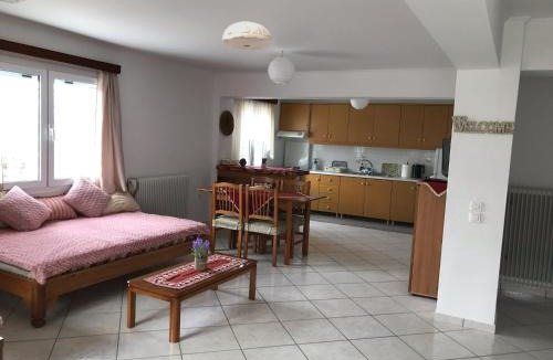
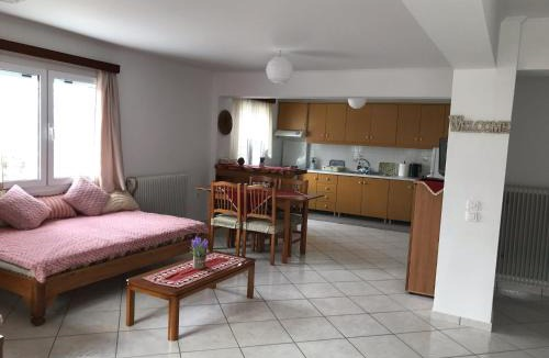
- ceiling light (247, 34)
